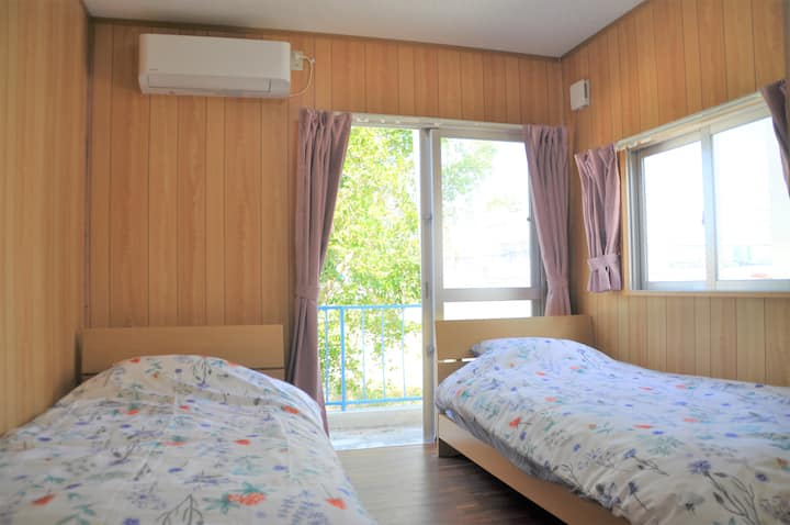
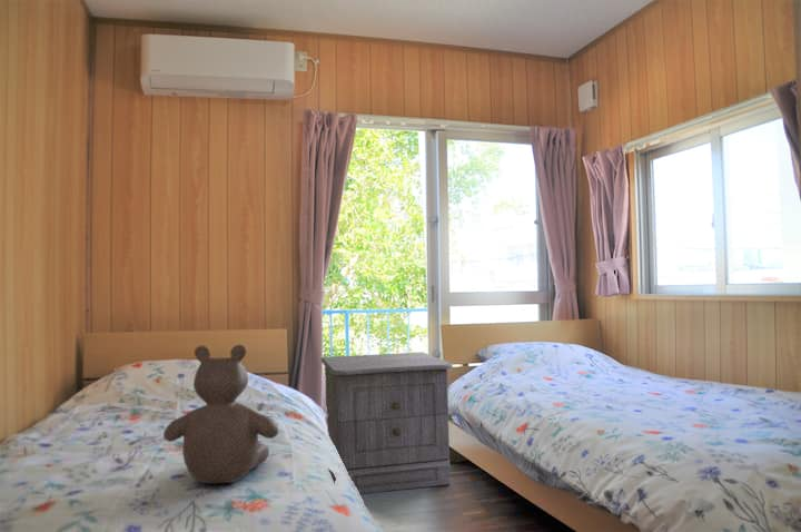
+ teddy bear (226, 408)
+ nightstand (385, 417)
